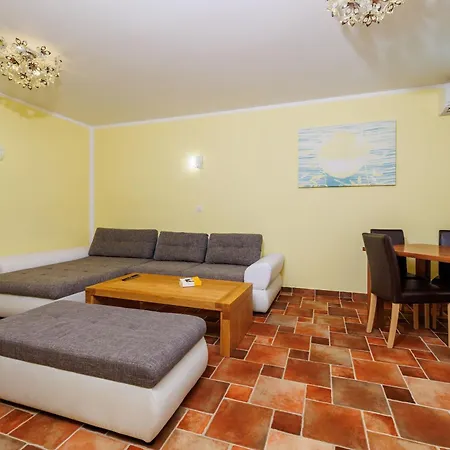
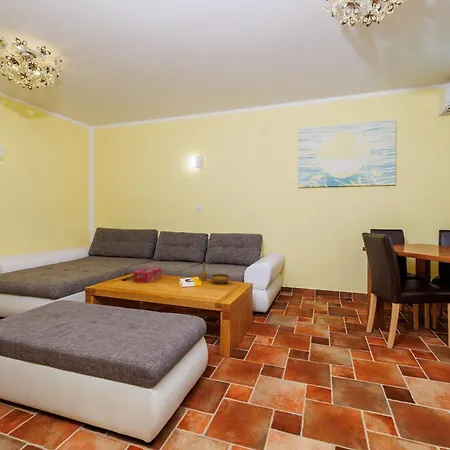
+ decorative bowl (216, 274)
+ tissue box (147, 274)
